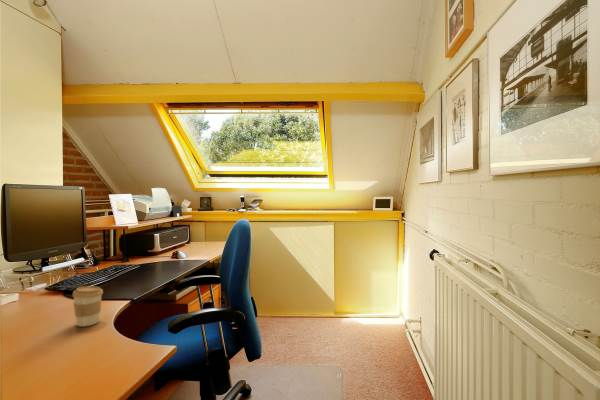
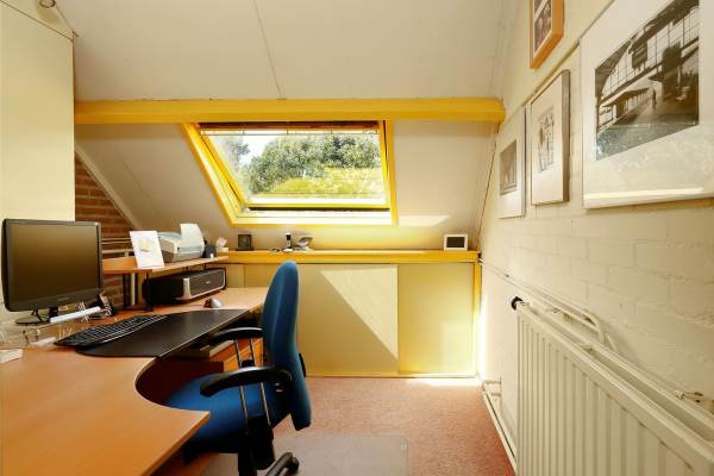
- coffee cup (88, 304)
